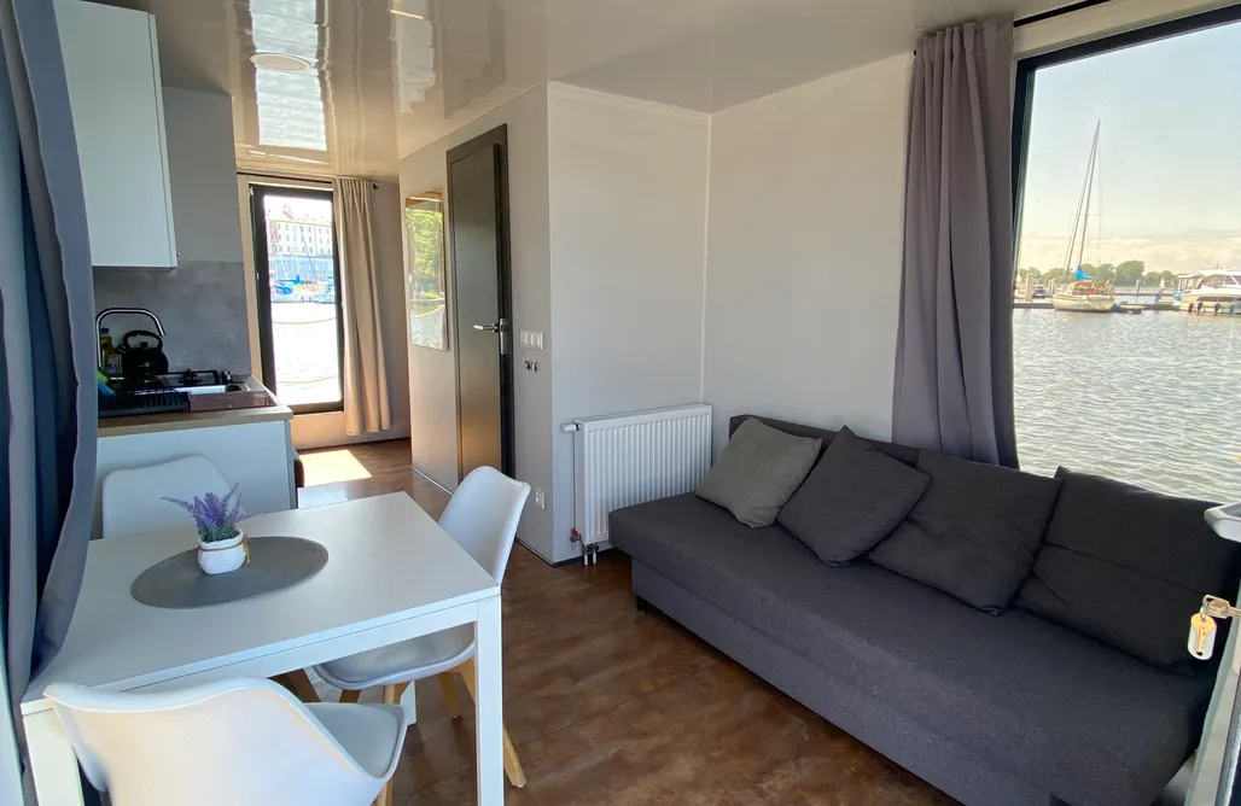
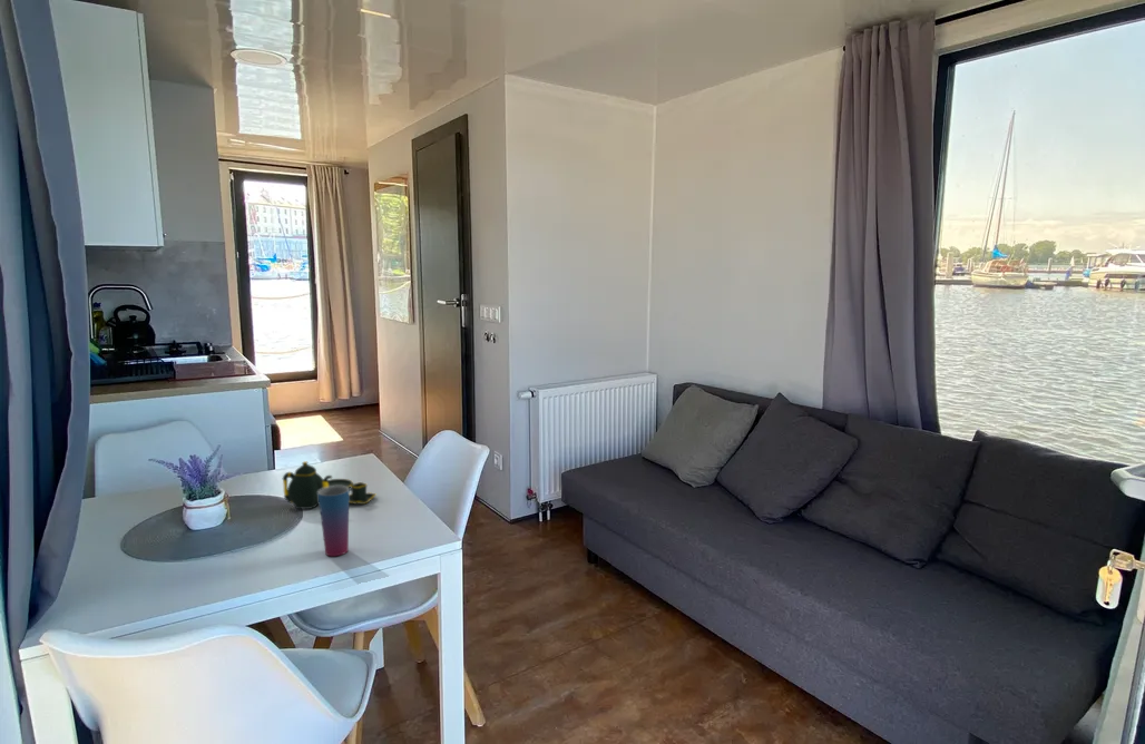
+ teapot (336, 479)
+ cup (334, 521)
